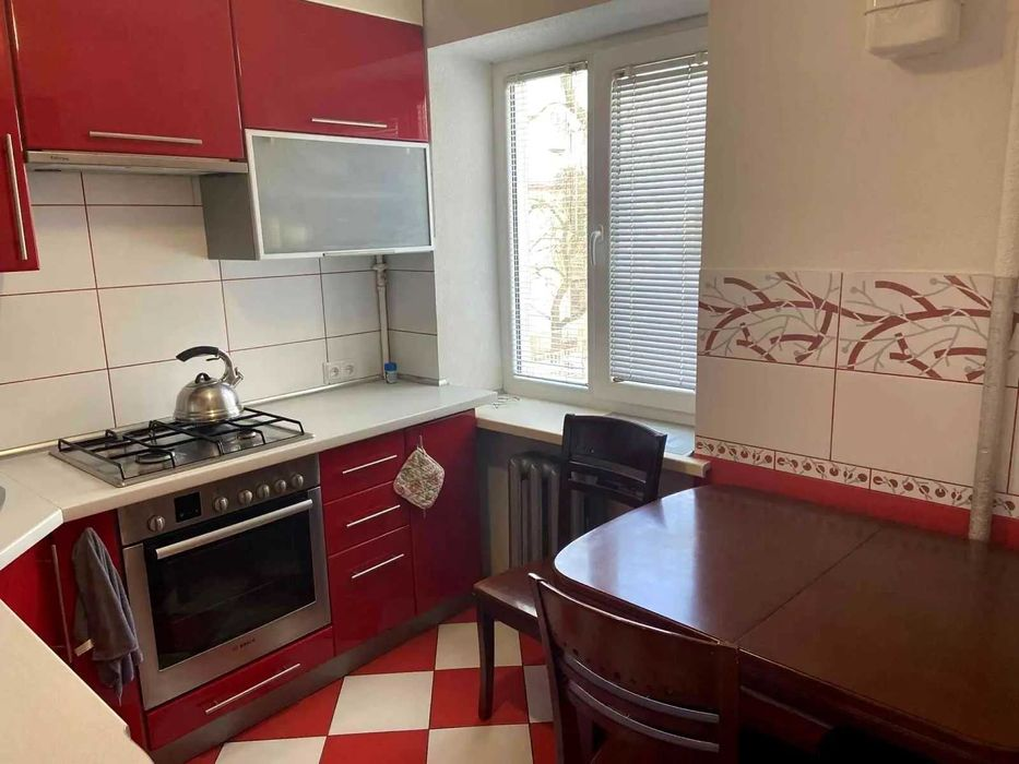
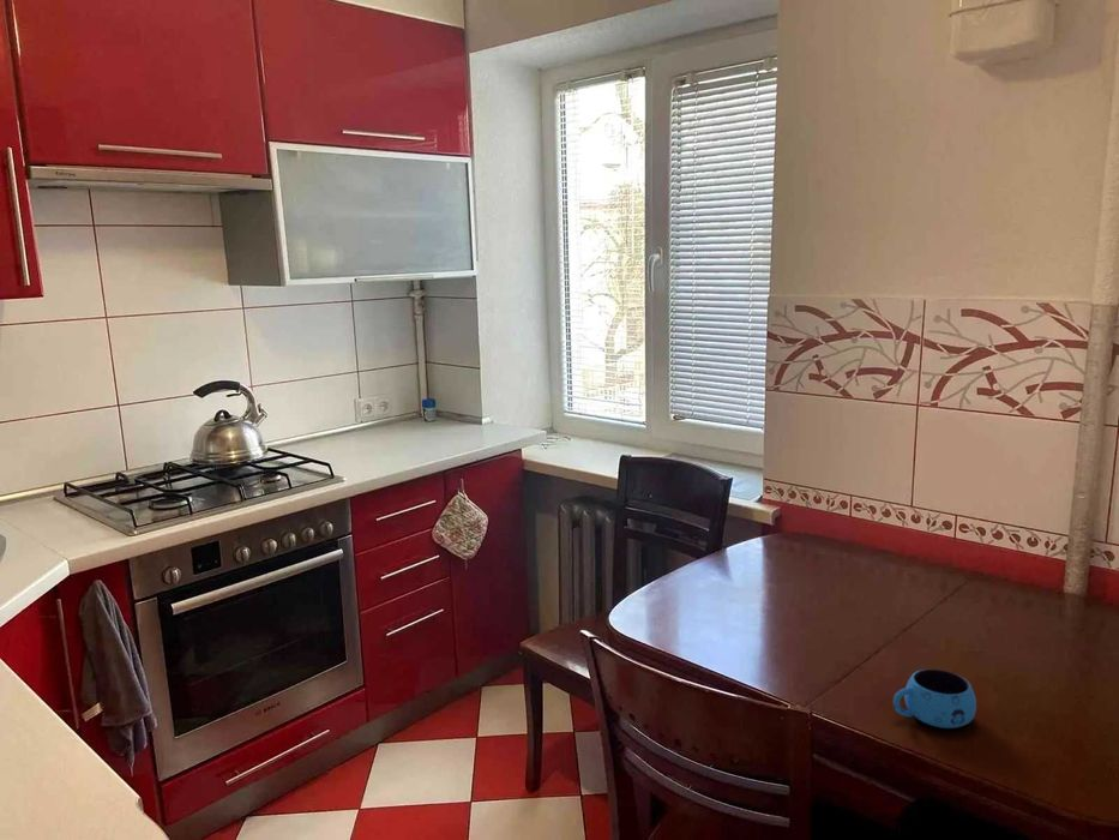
+ mug (932, 698)
